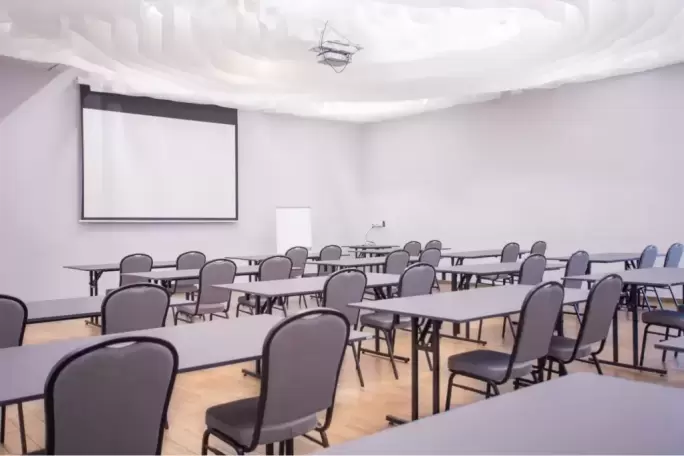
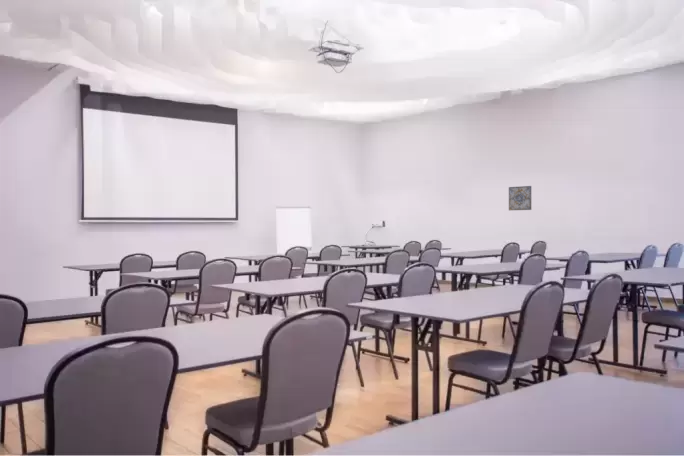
+ wall art (519, 198)
